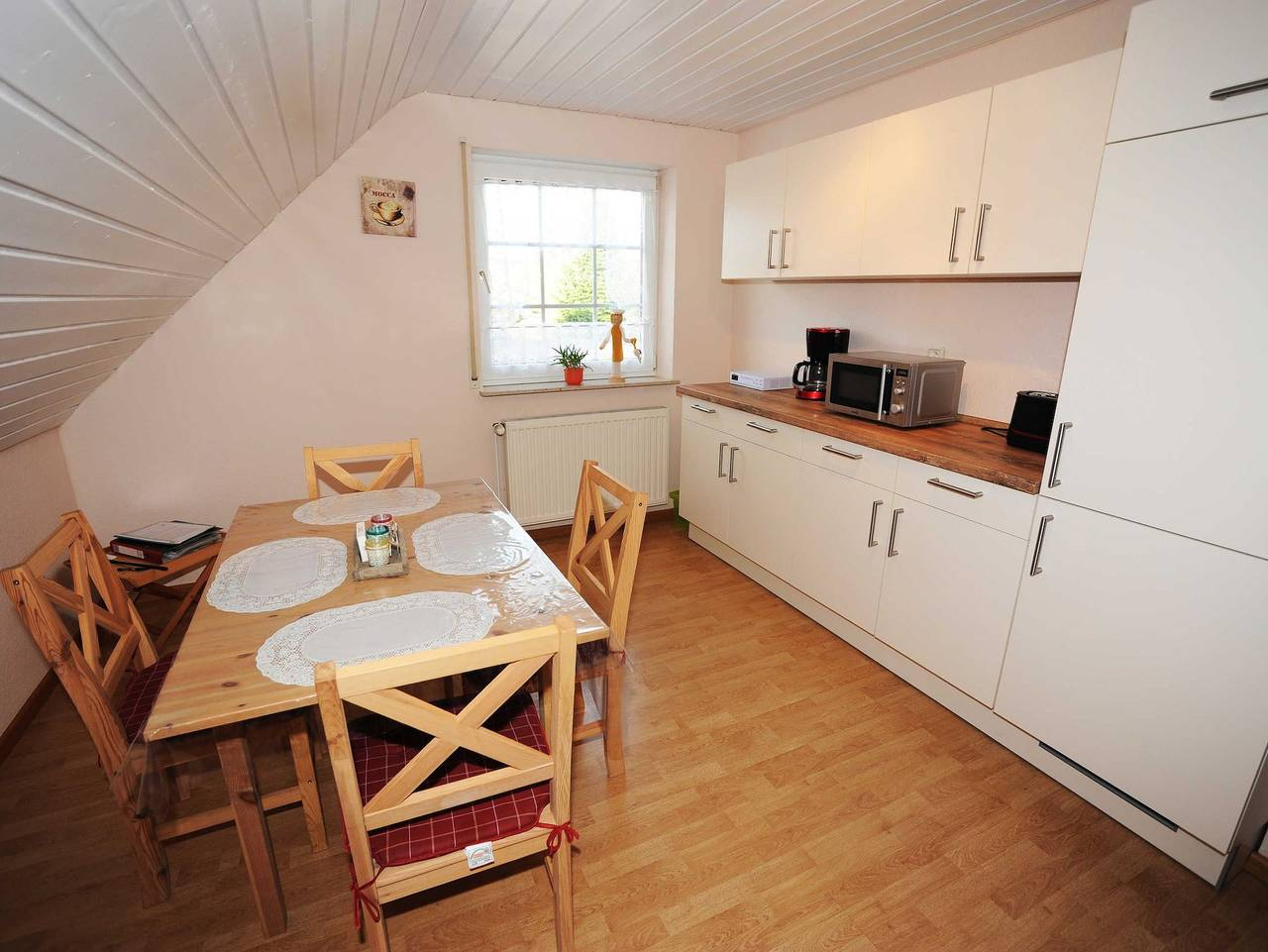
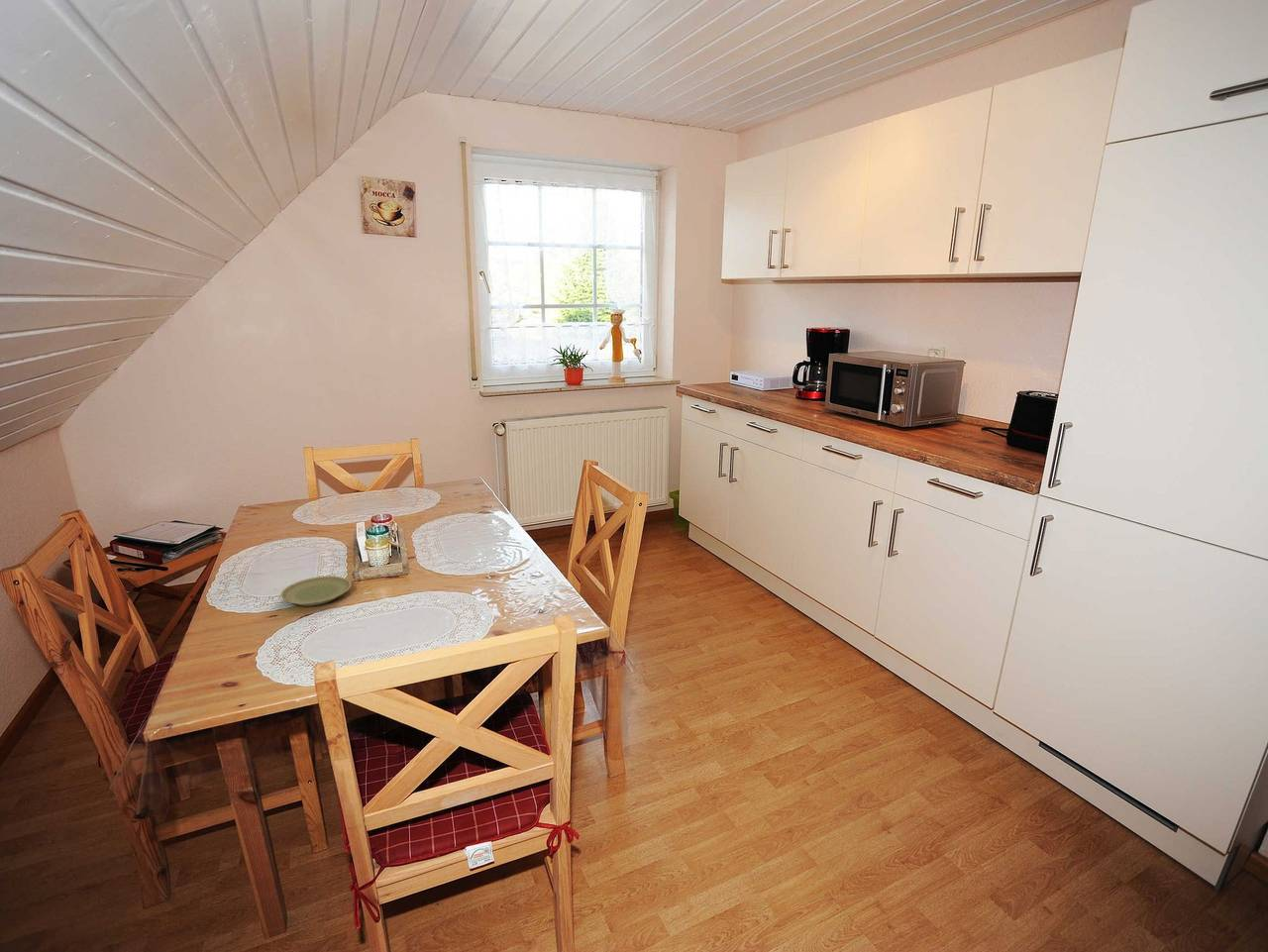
+ plate (316, 592)
